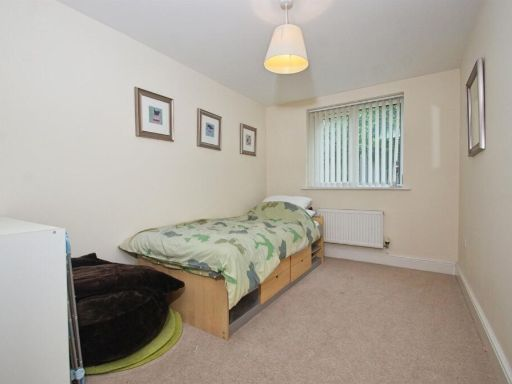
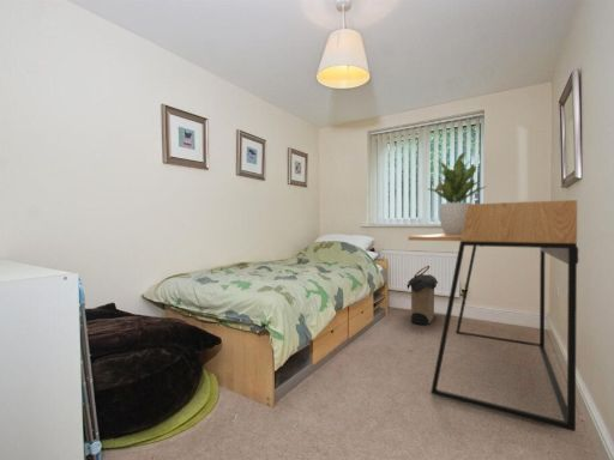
+ potted plant (452, 193)
+ laundry hamper (421, 291)
+ desk (469, 280)
